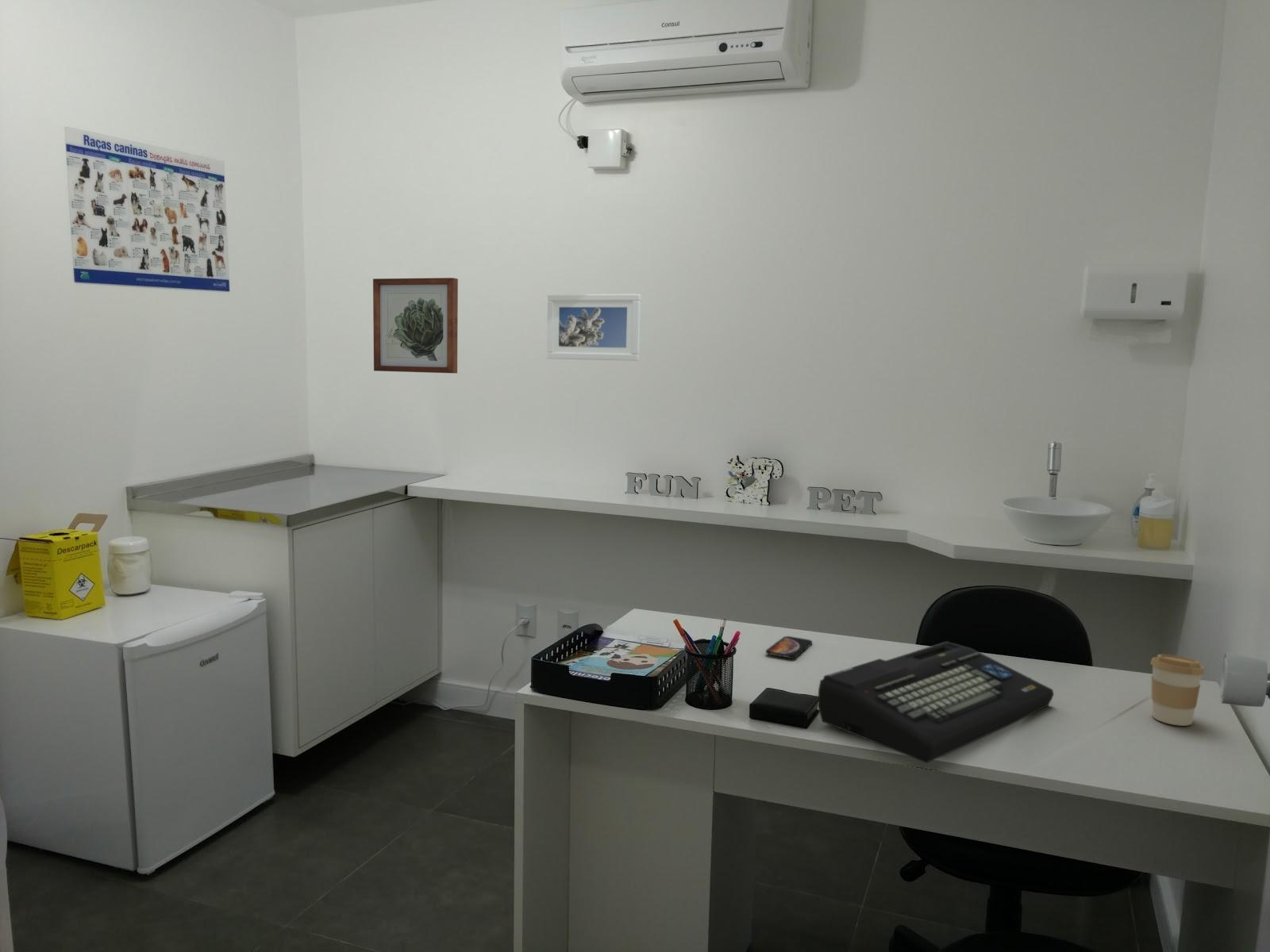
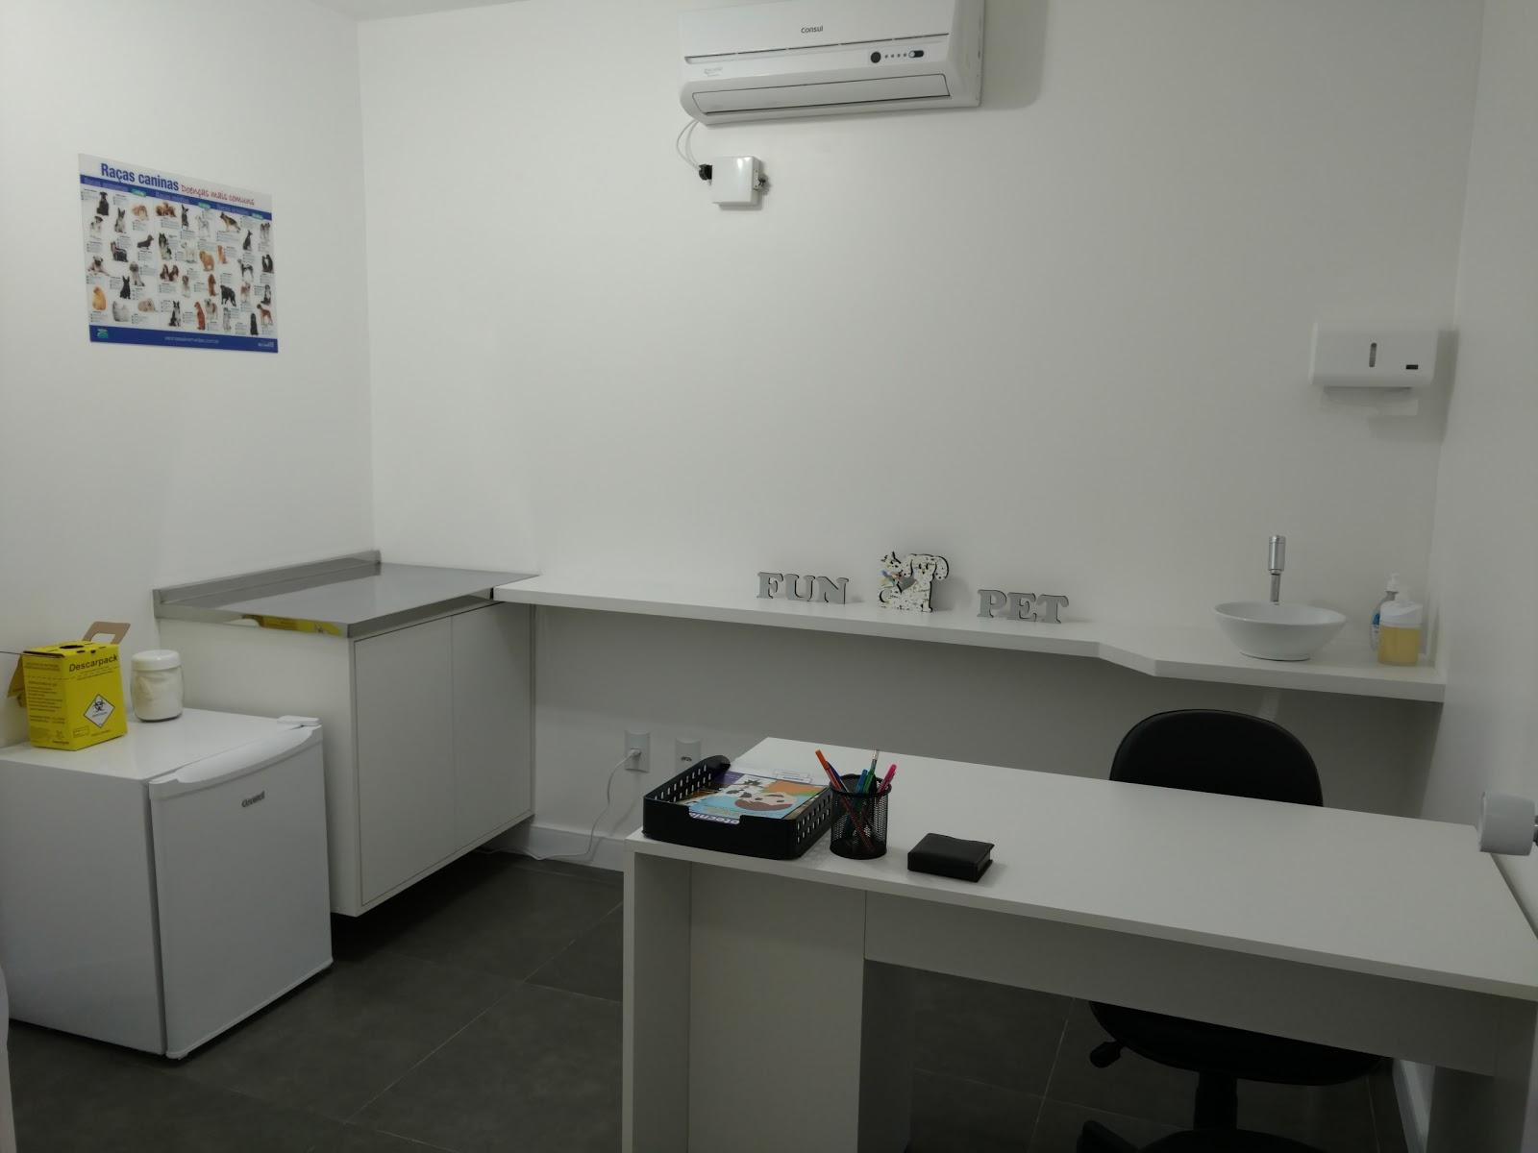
- coffee cup (1175, 688)
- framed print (593, 327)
- wall art (414, 325)
- home computer (933, 692)
- smartphone (789, 647)
